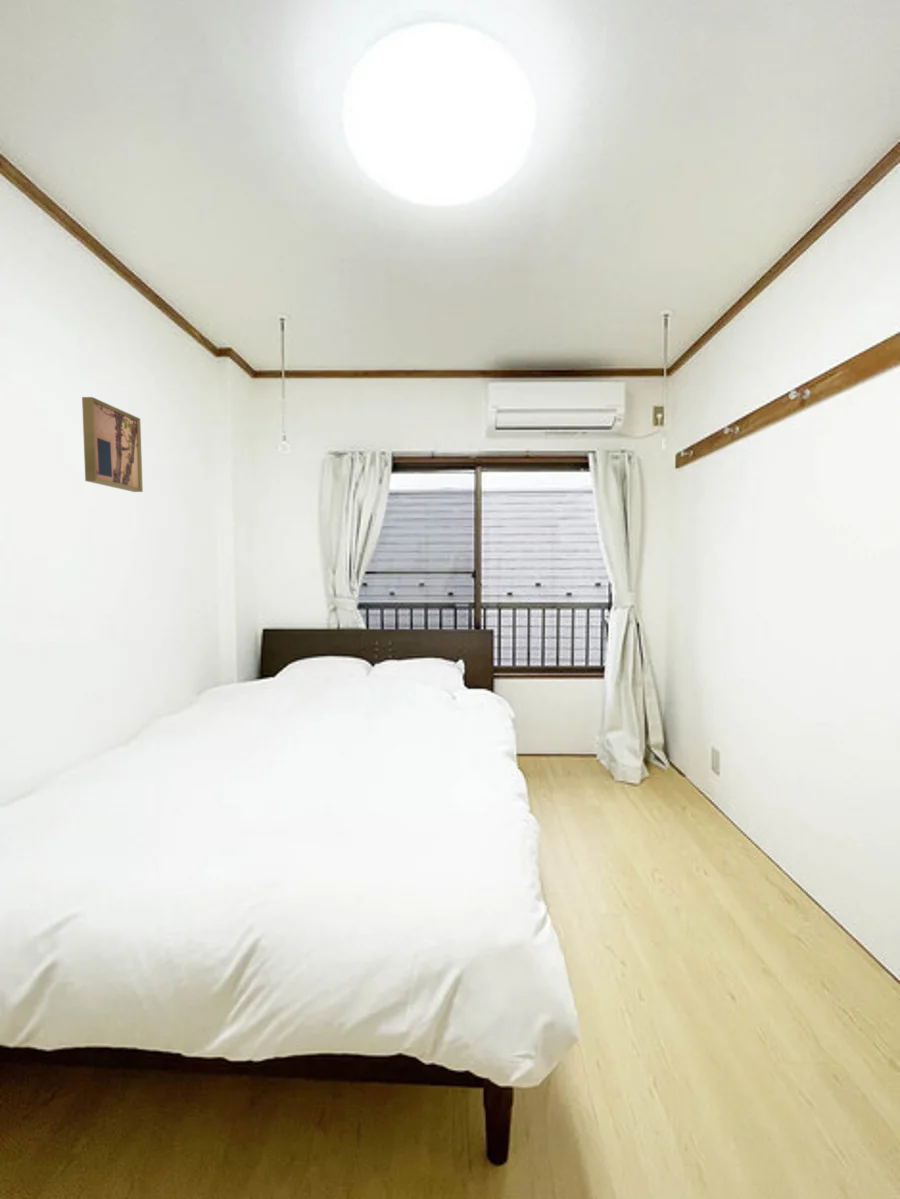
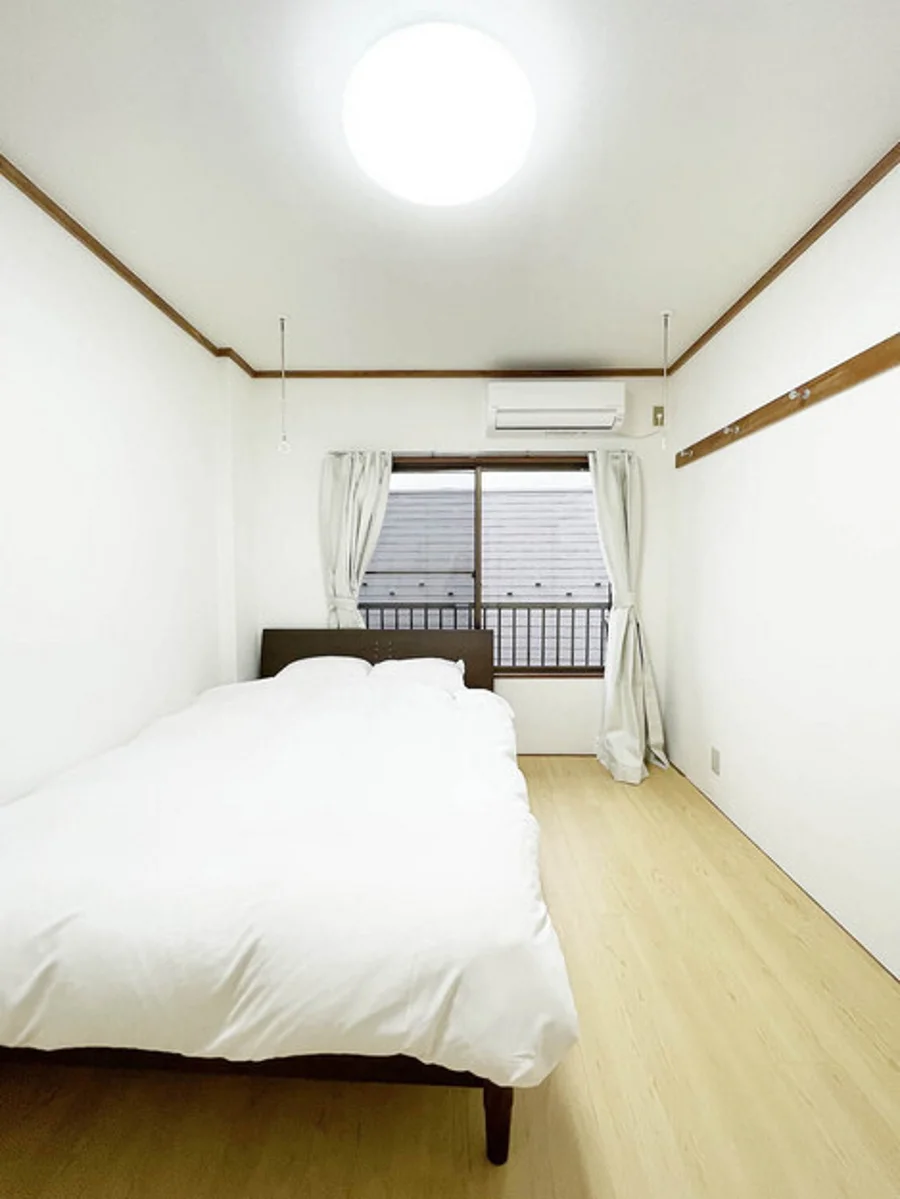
- wall art (114, 447)
